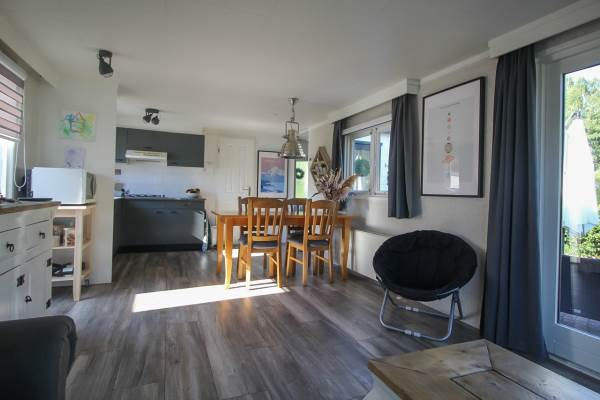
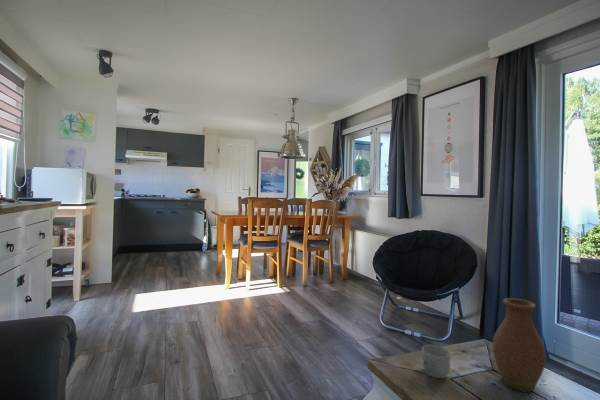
+ vase (518, 343)
+ mug (433, 359)
